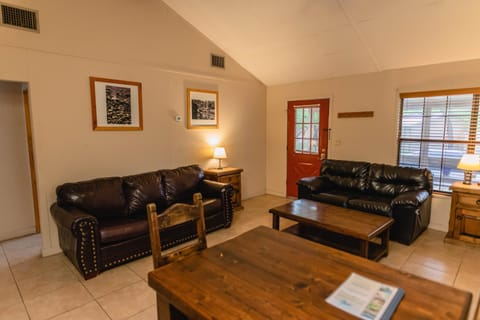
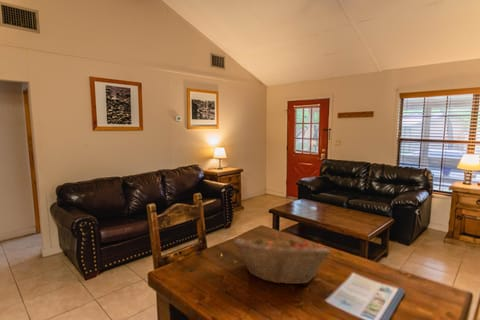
+ fruit basket (279, 253)
